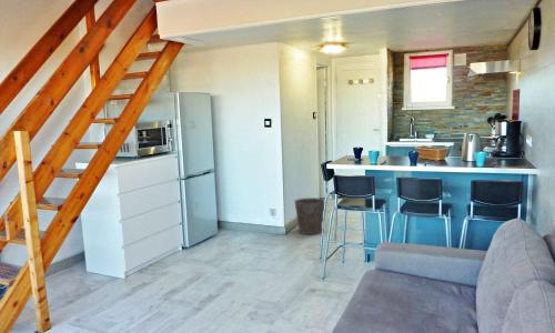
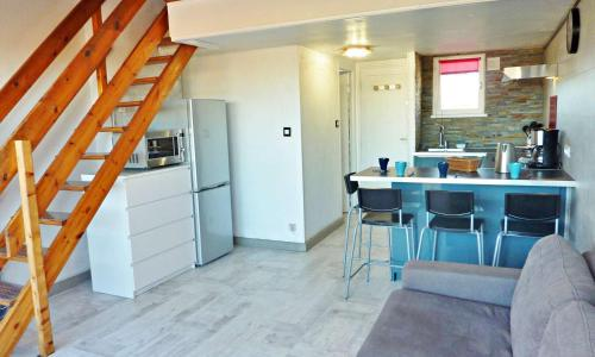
- waste bin (310, 215)
